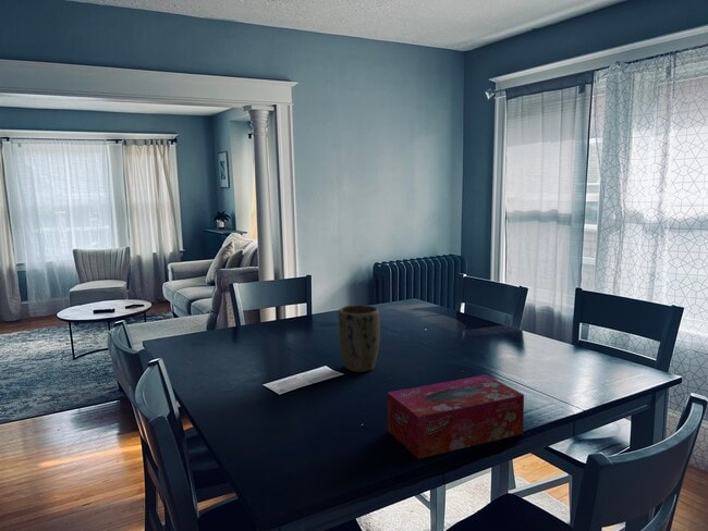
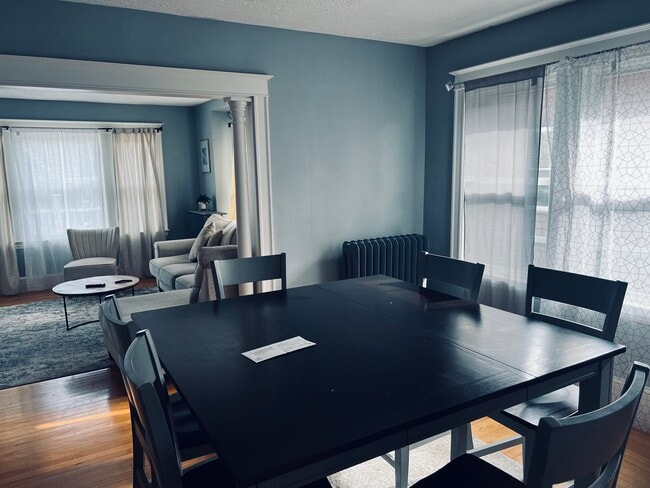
- tissue box (454, 412)
- plant pot (358, 338)
